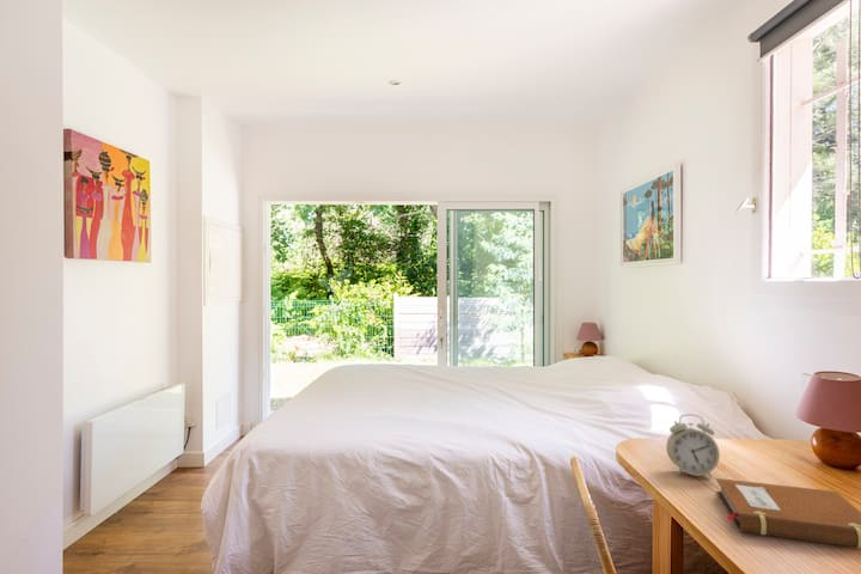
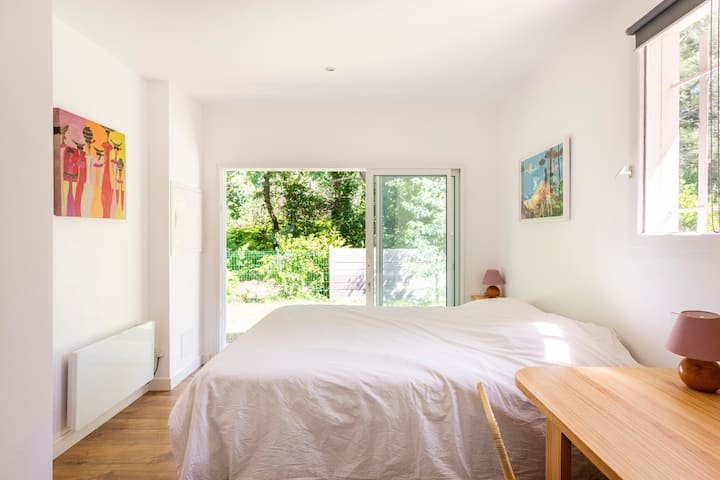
- alarm clock (691, 444)
- notebook (787, 511)
